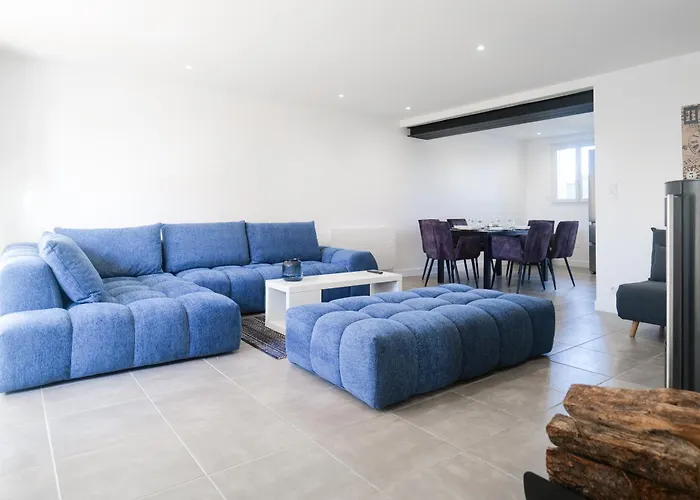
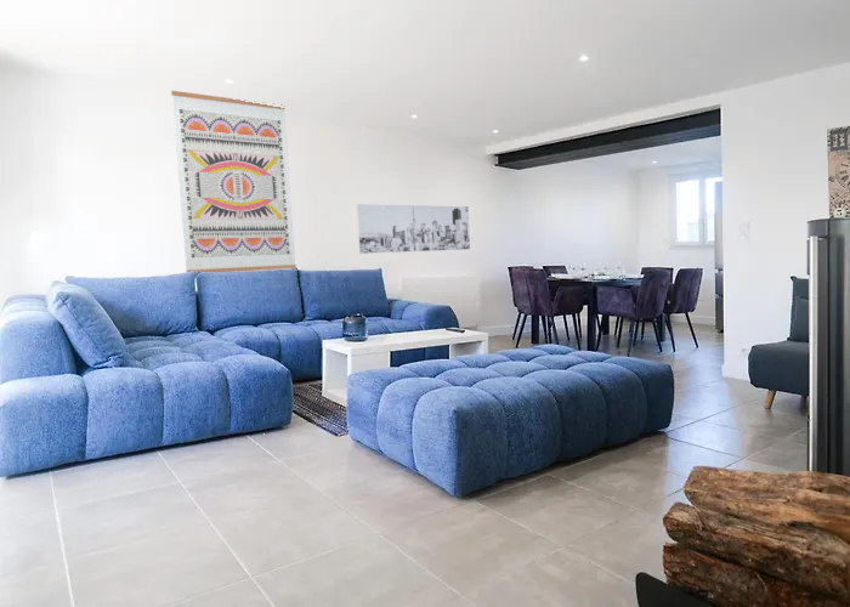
+ wall art (237, 186)
+ wall art (416, 228)
